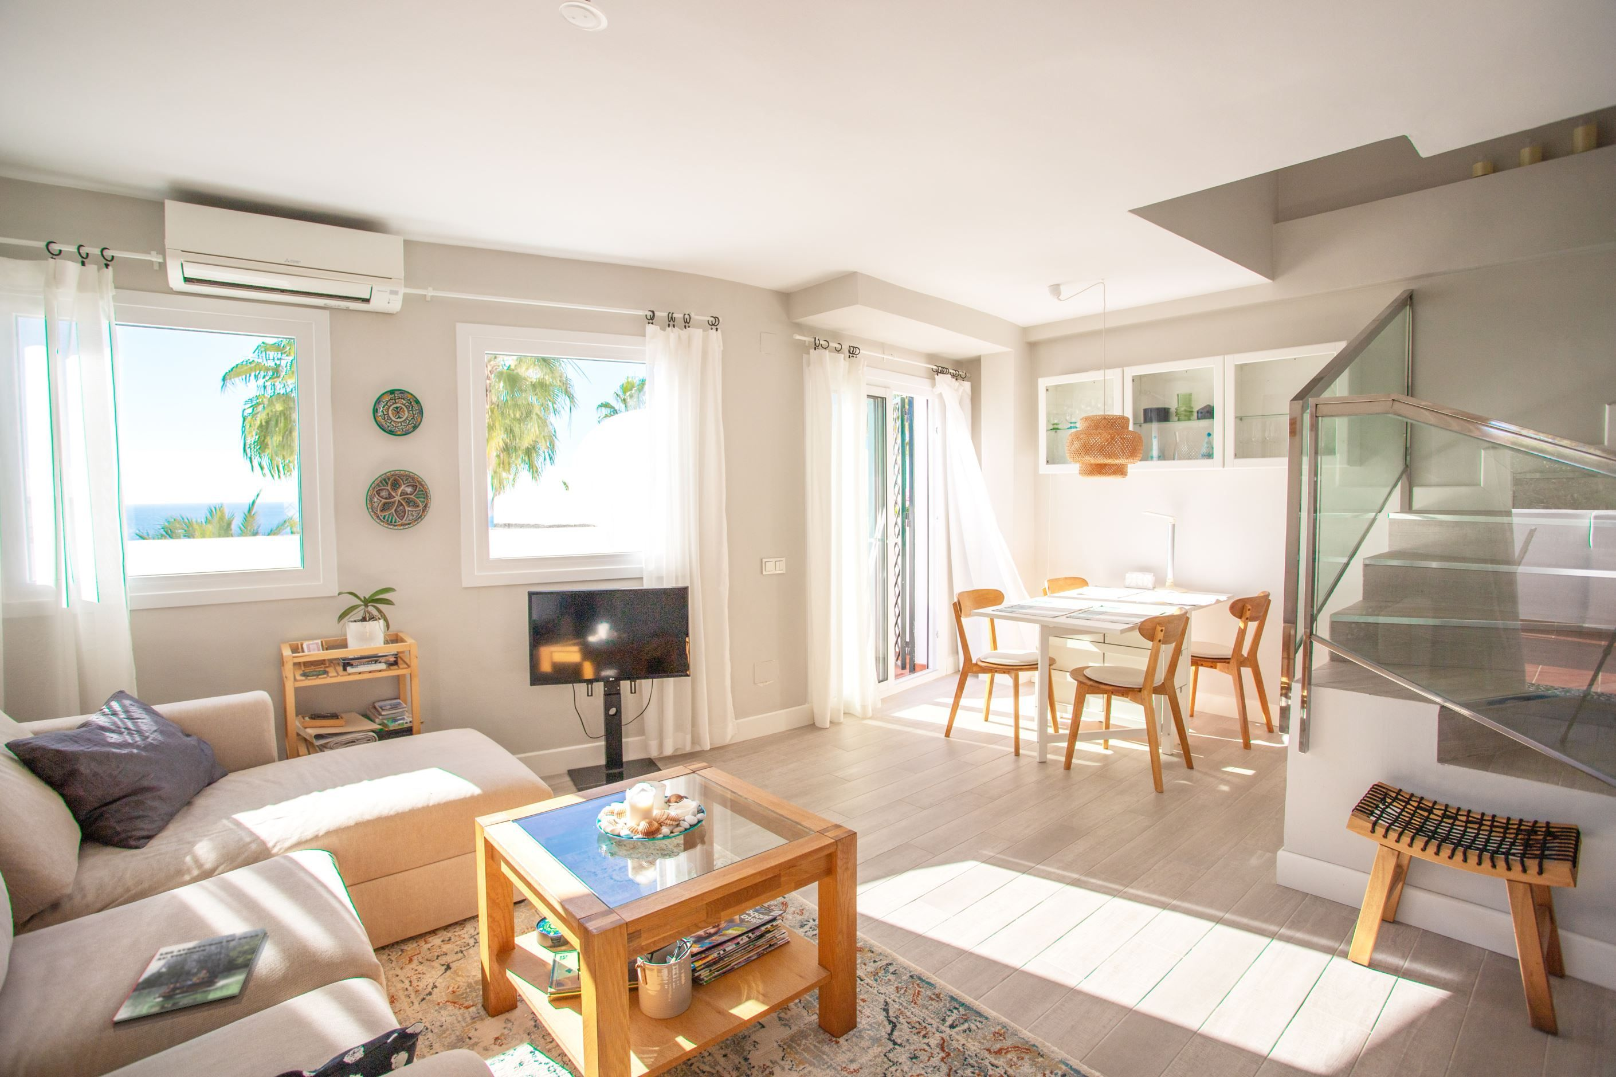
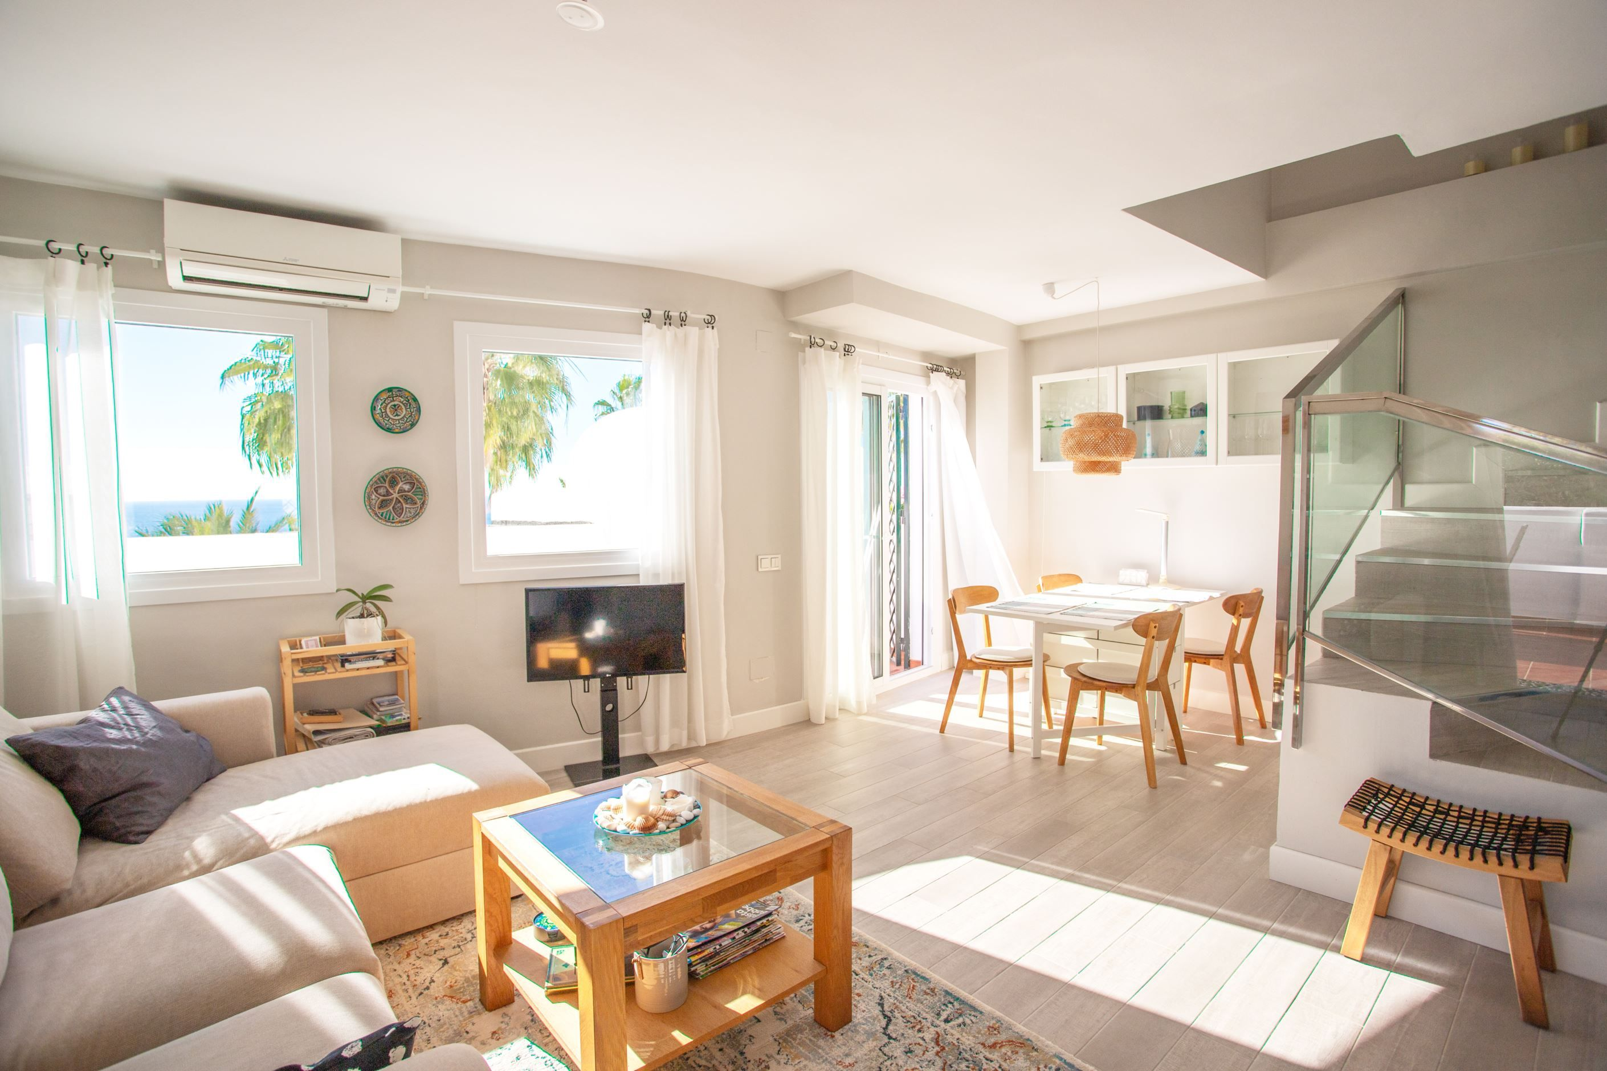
- magazine (196, 970)
